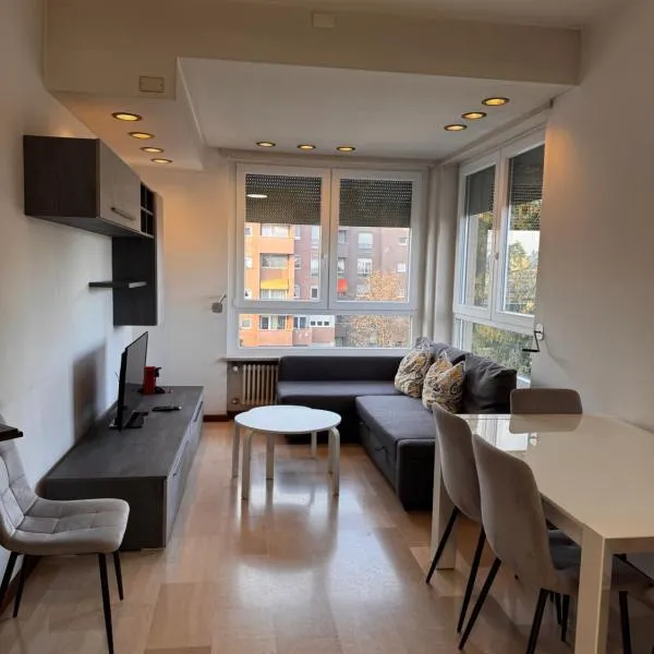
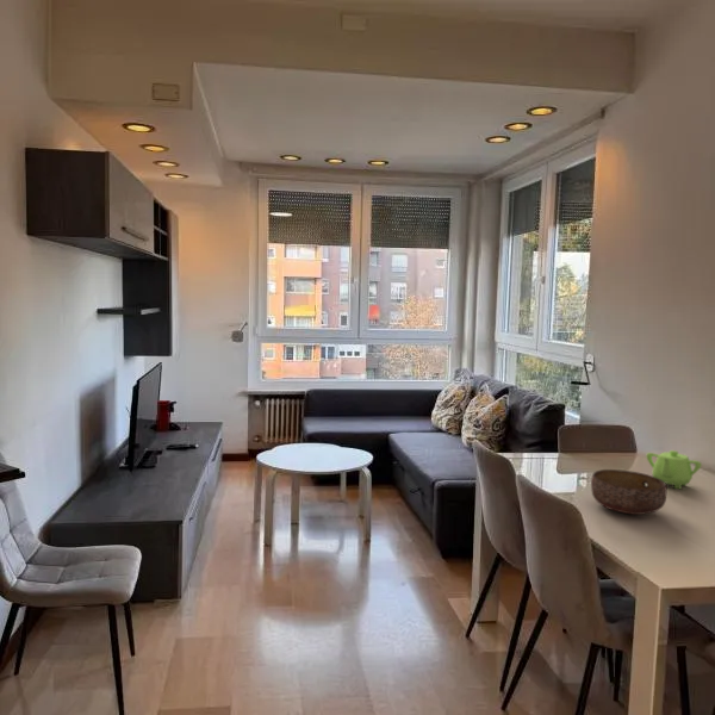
+ teapot (671, 468)
+ bowl (627, 493)
